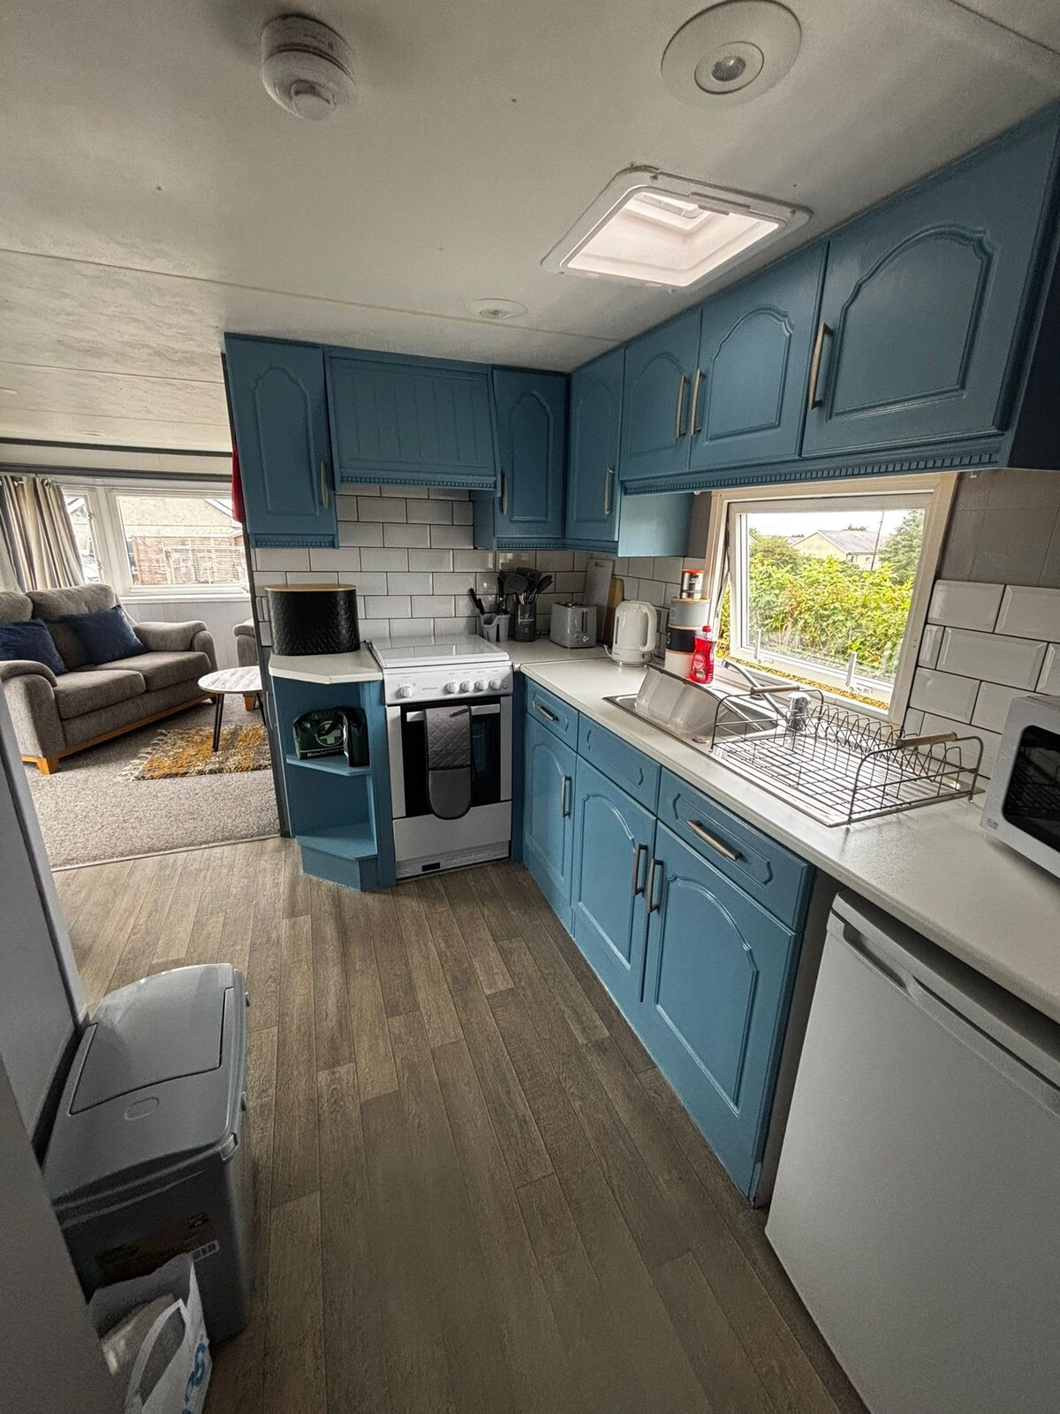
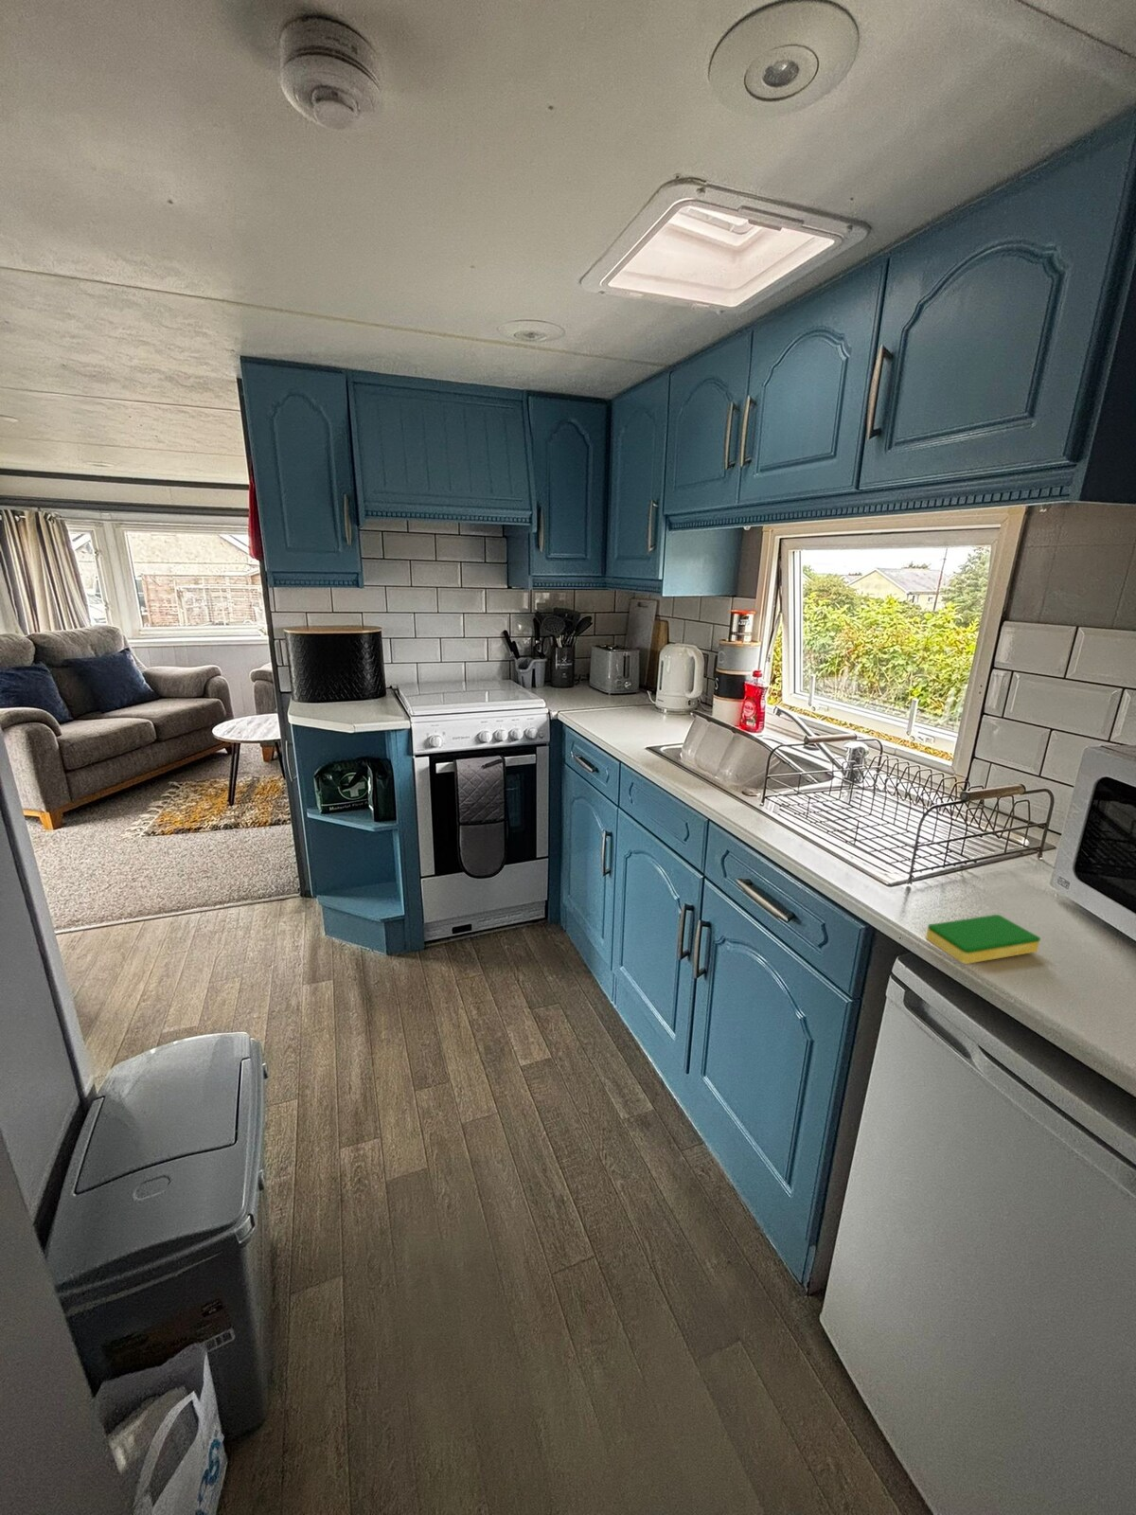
+ dish sponge (982, 938)
